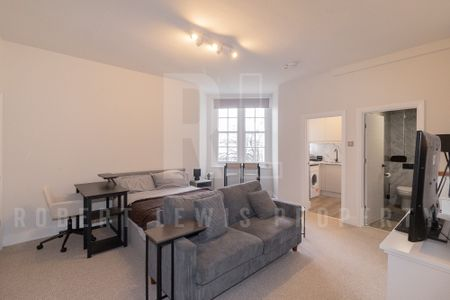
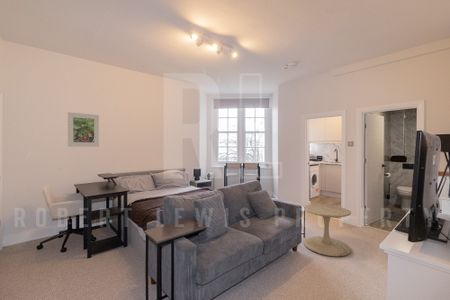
+ side table (326, 227)
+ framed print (84, 130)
